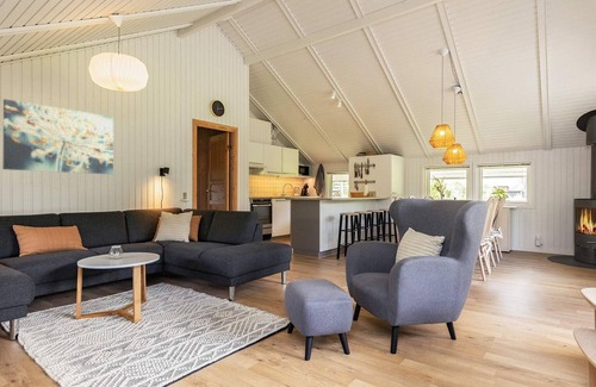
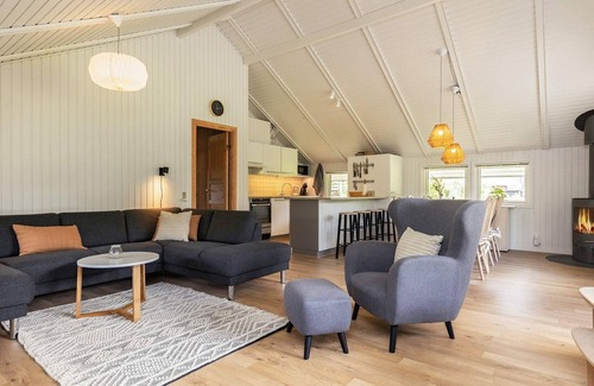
- wall art (63, 141)
